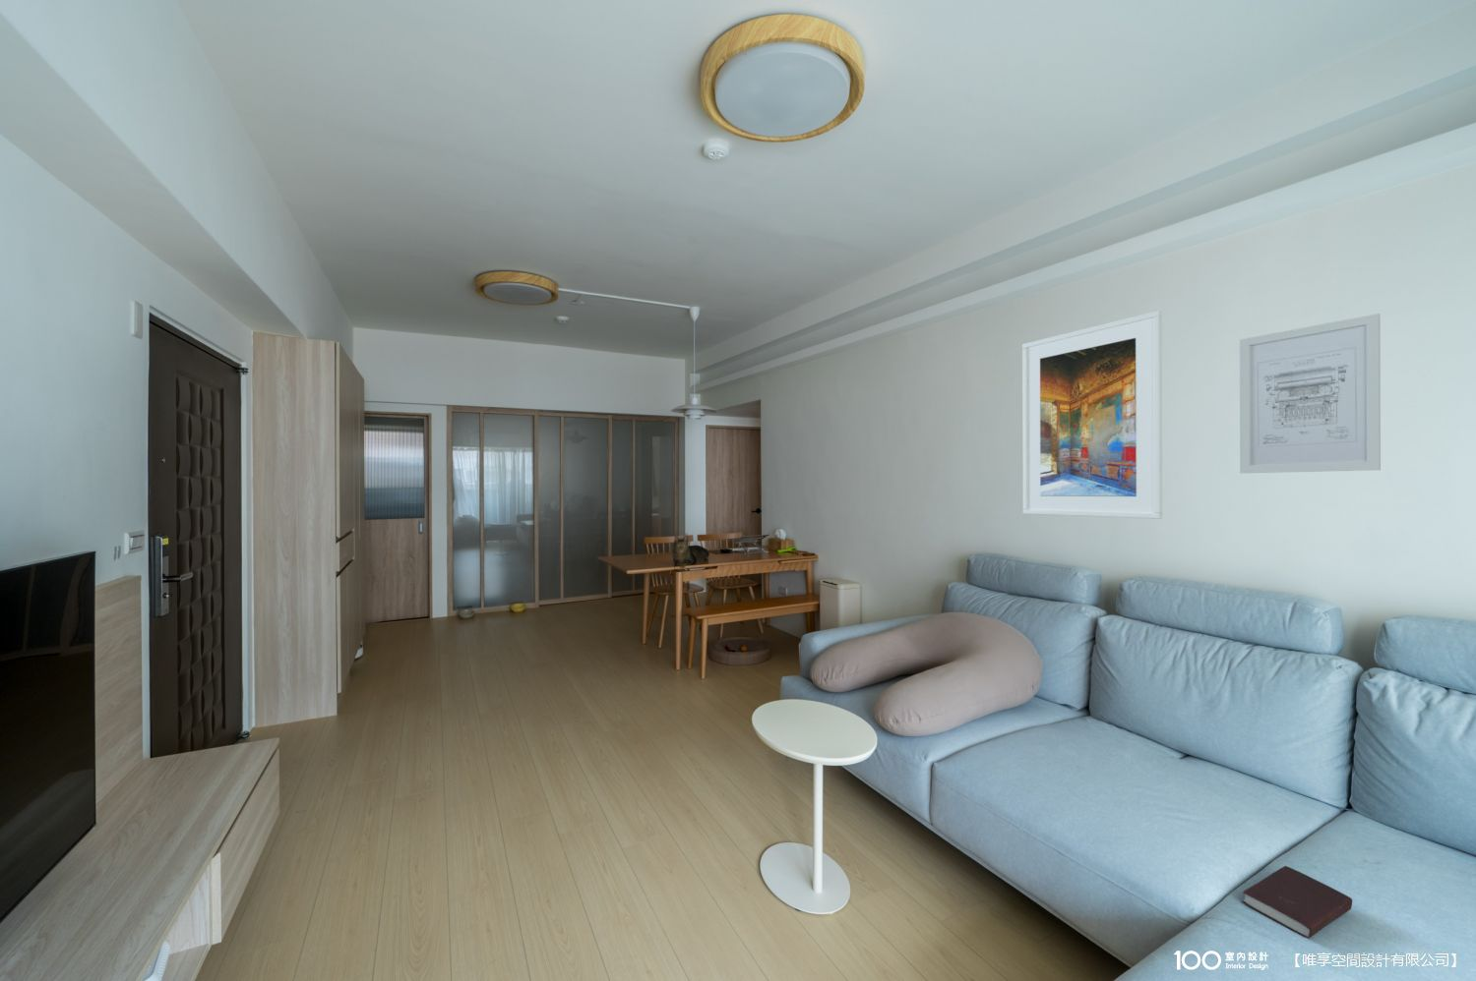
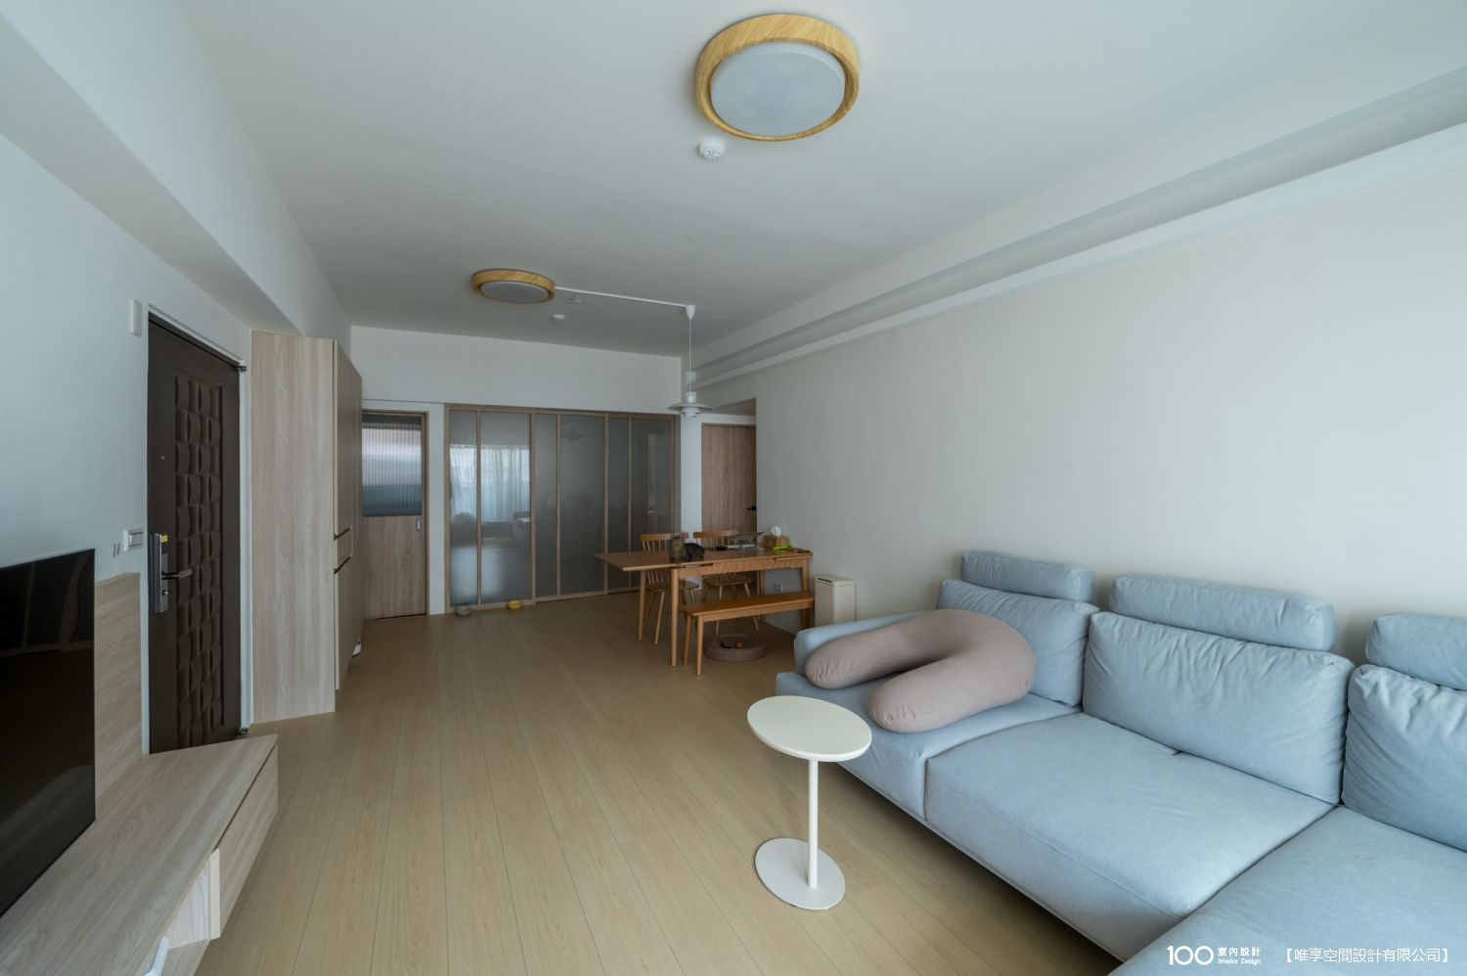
- wall art (1304, 400)
- book (1296, 899)
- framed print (1085, 422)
